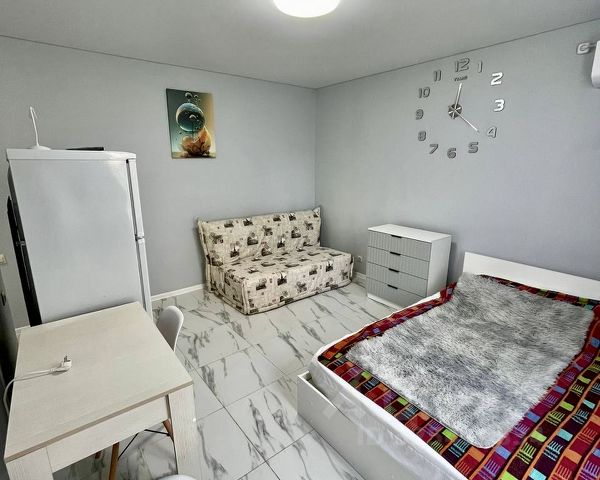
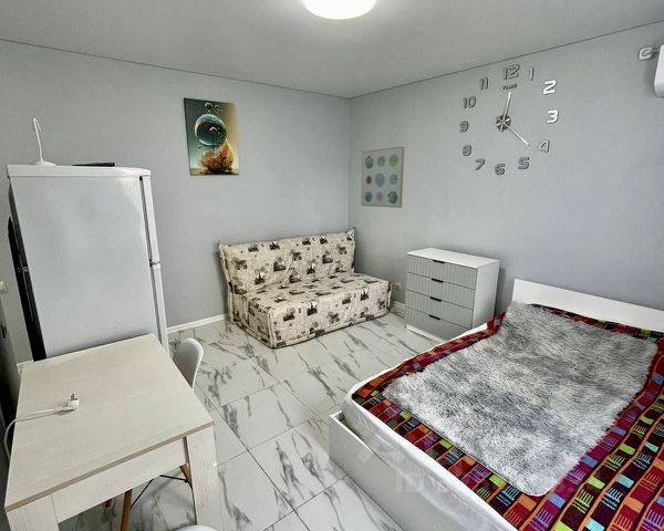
+ wall art (381, 178)
